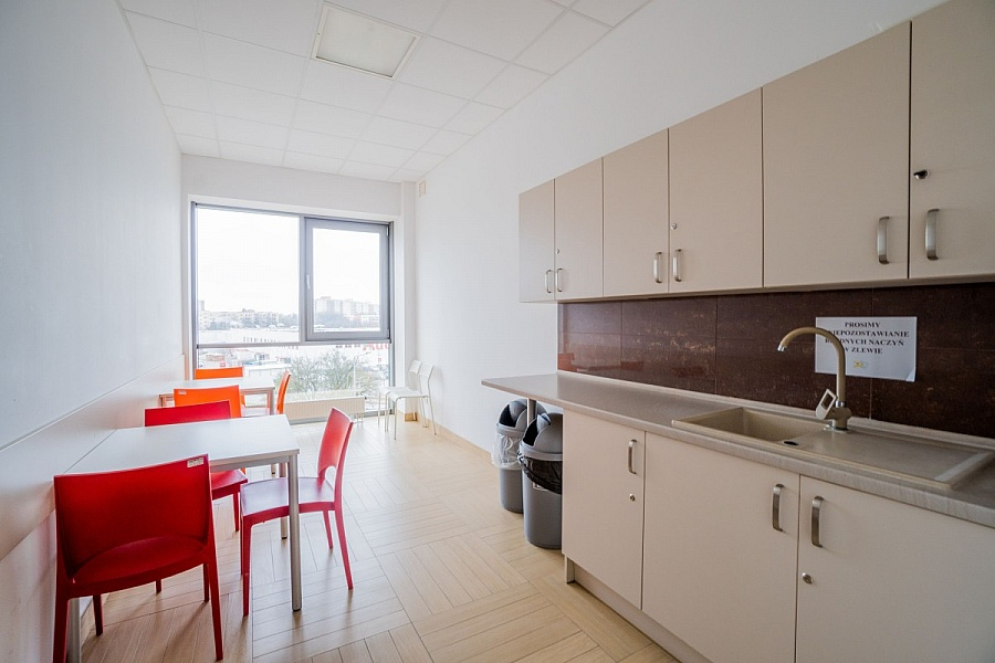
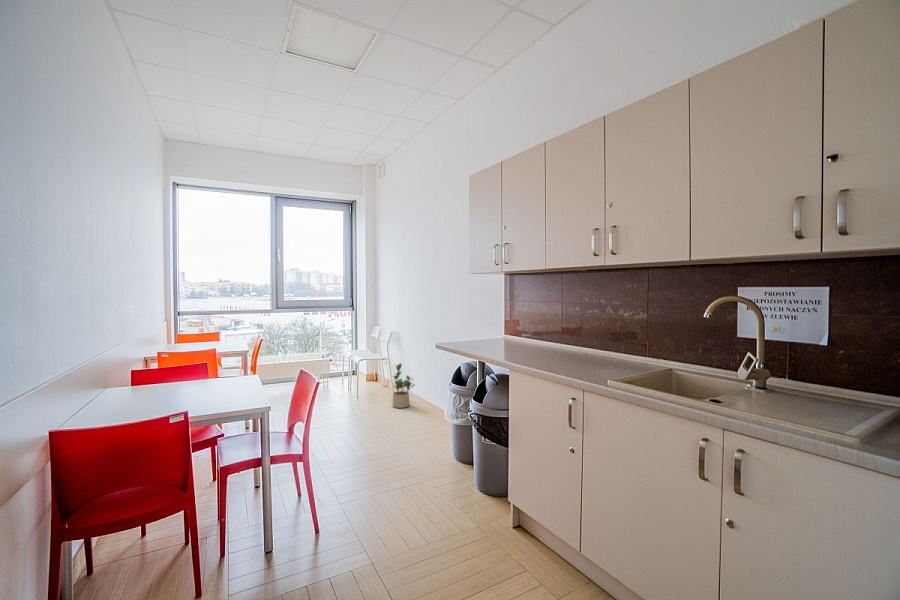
+ potted plant (403, 385)
